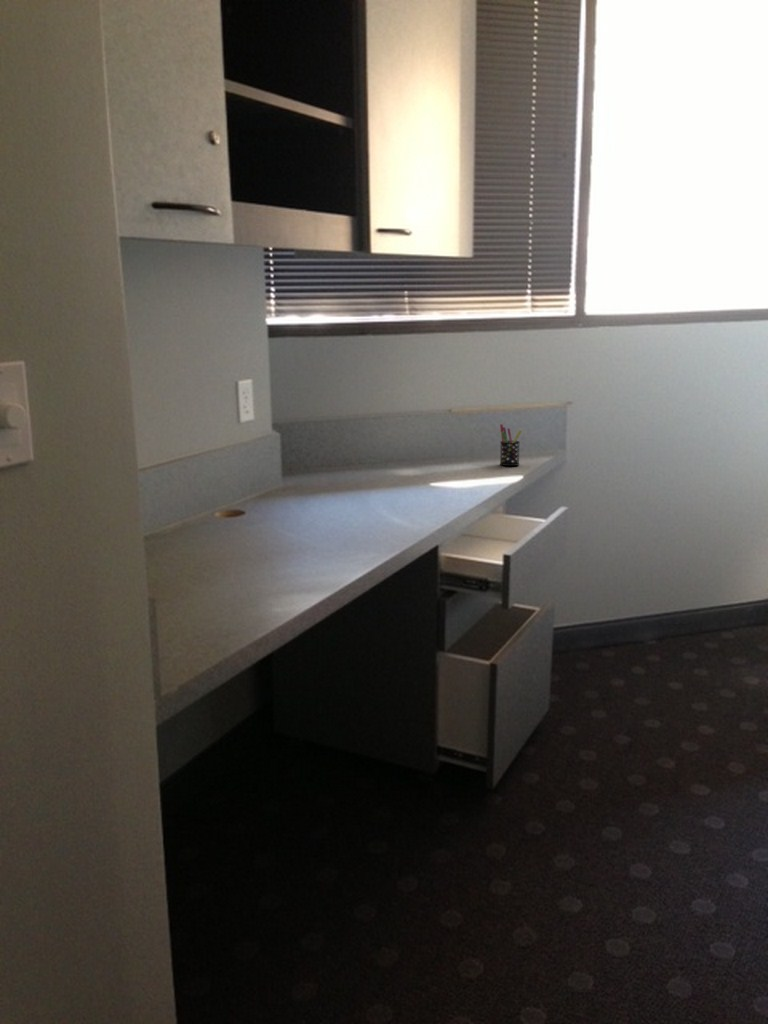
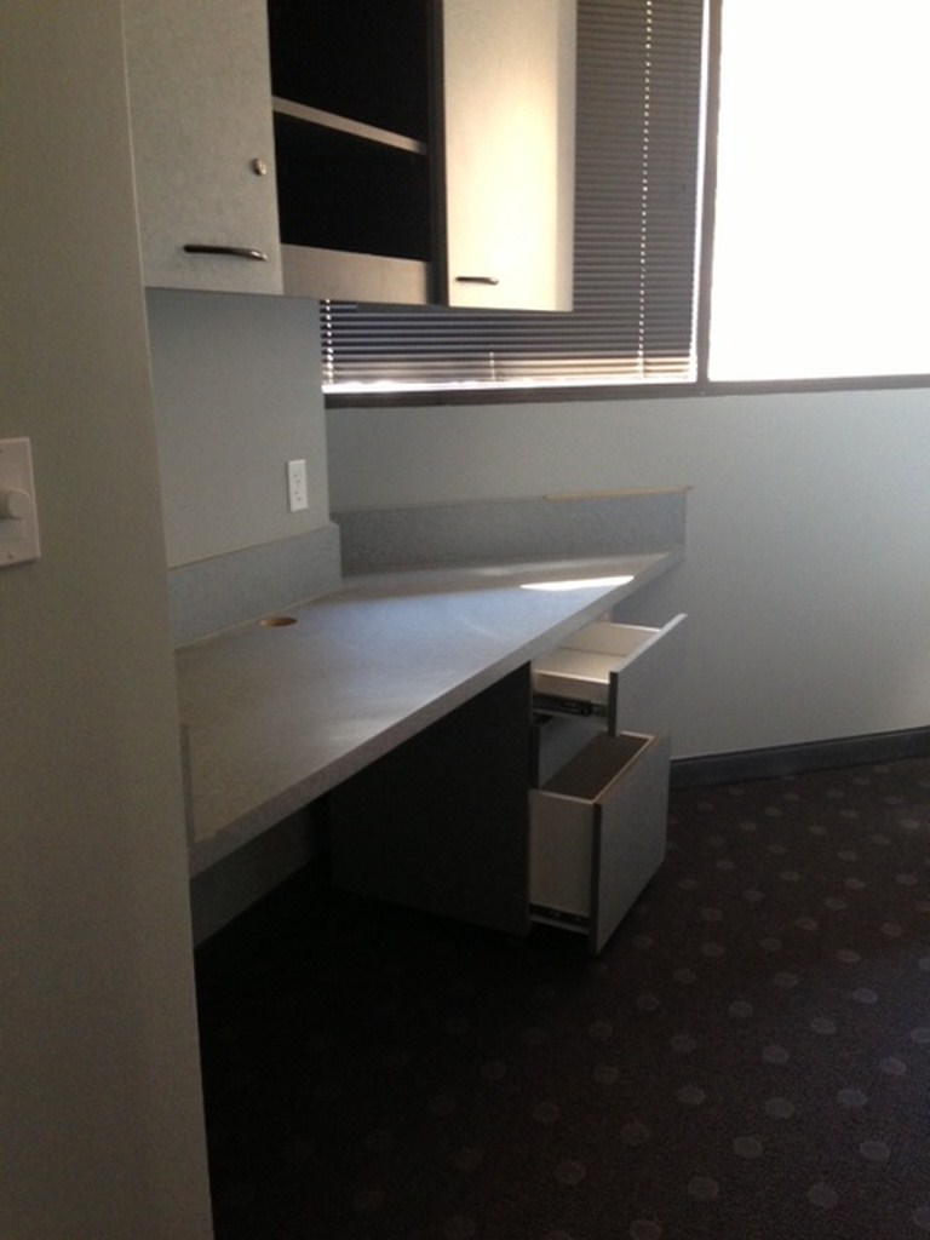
- pen holder (507, 445)
